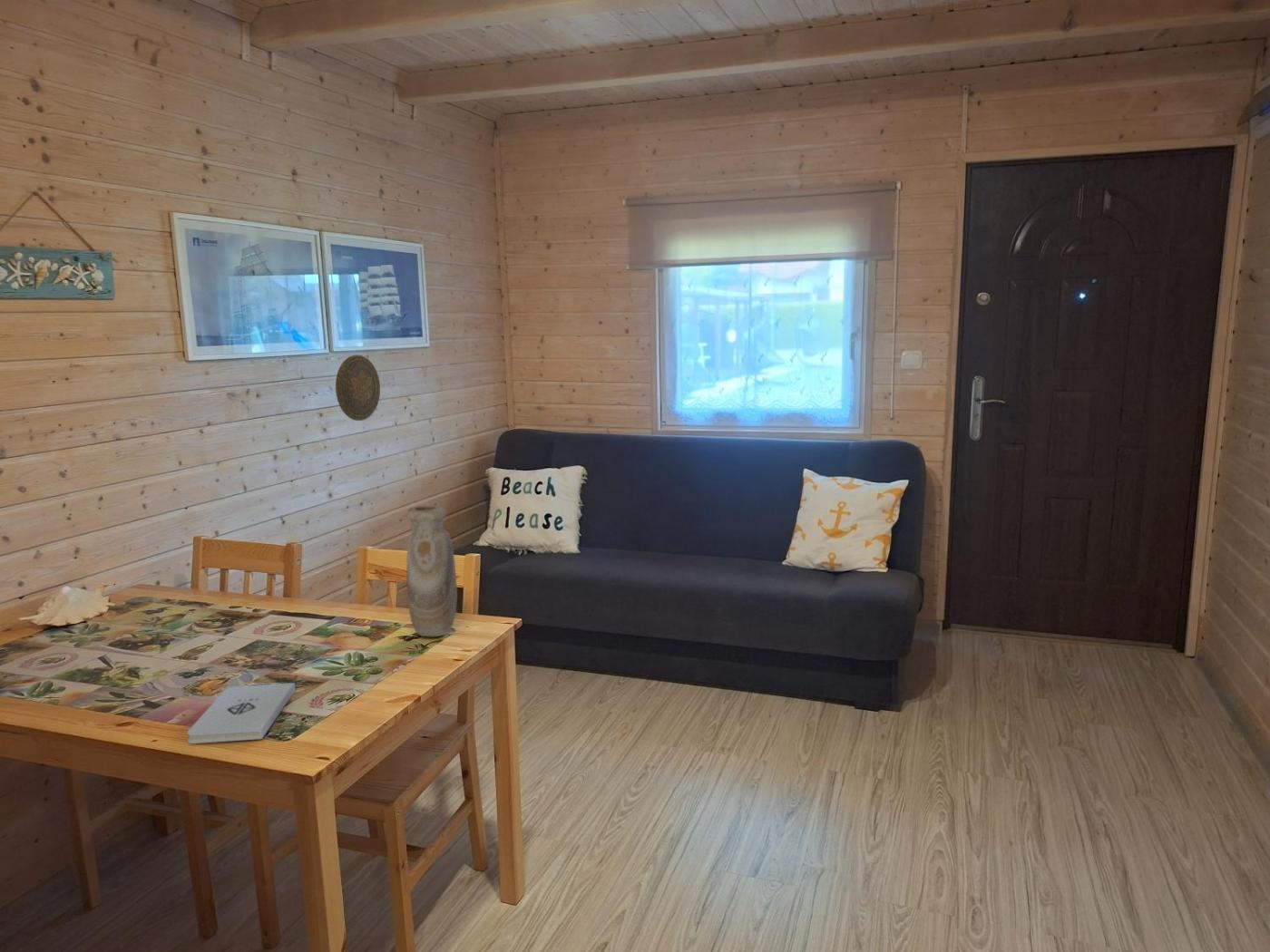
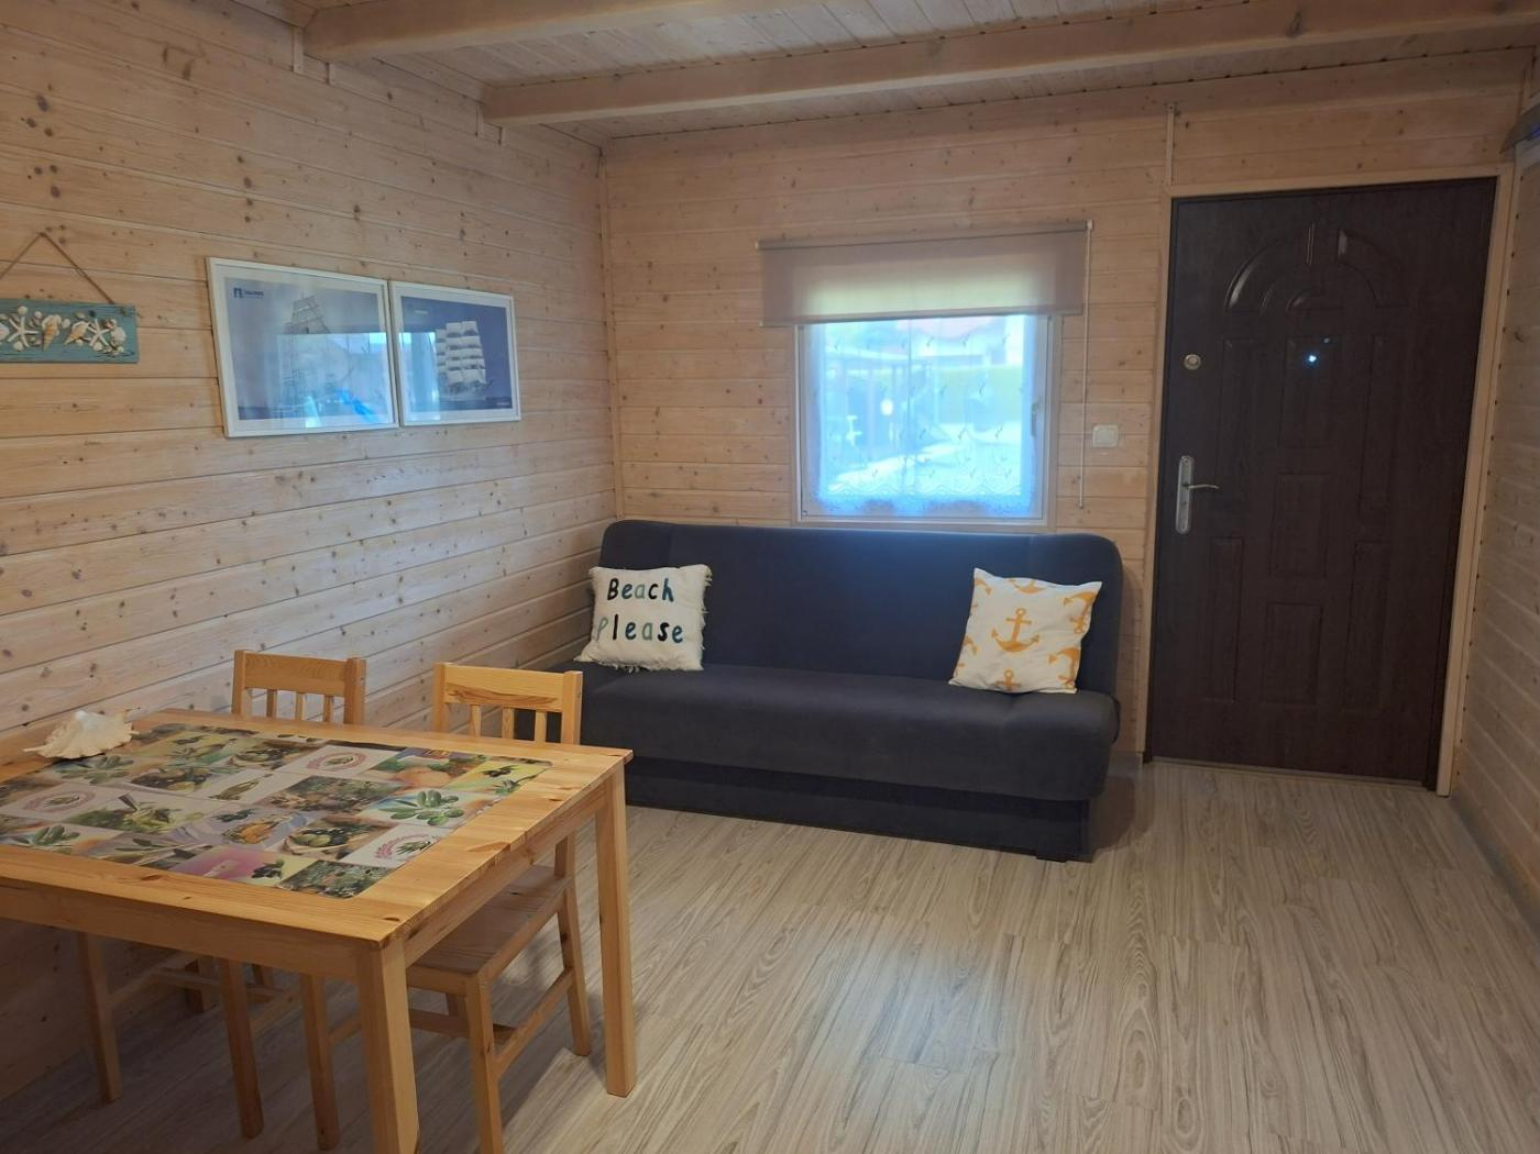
- vase (430, 571)
- notepad (243, 711)
- decorative plate (360, 387)
